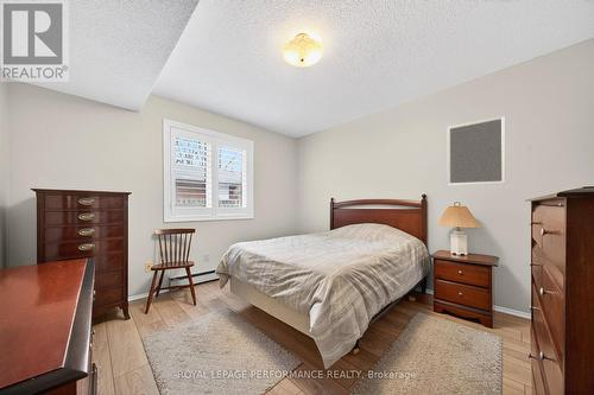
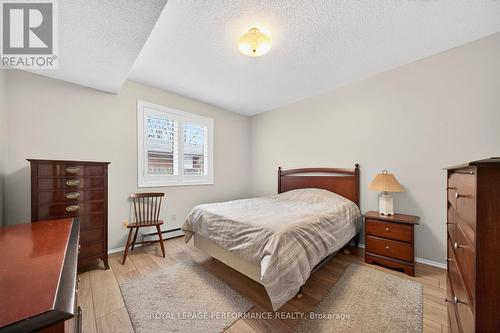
- home mirror (474, 153)
